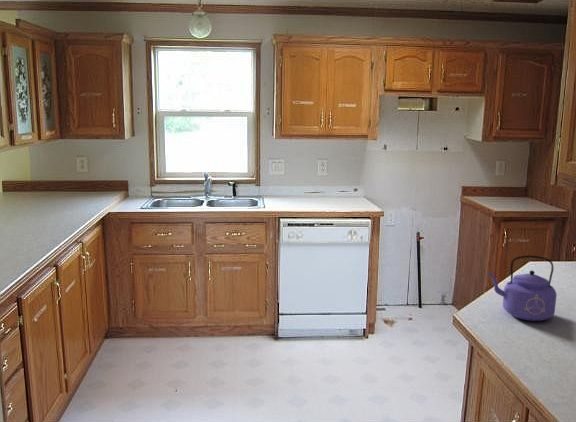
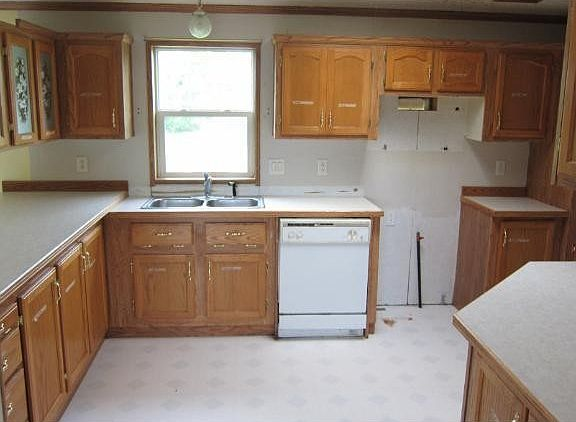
- kettle (521, 284)
